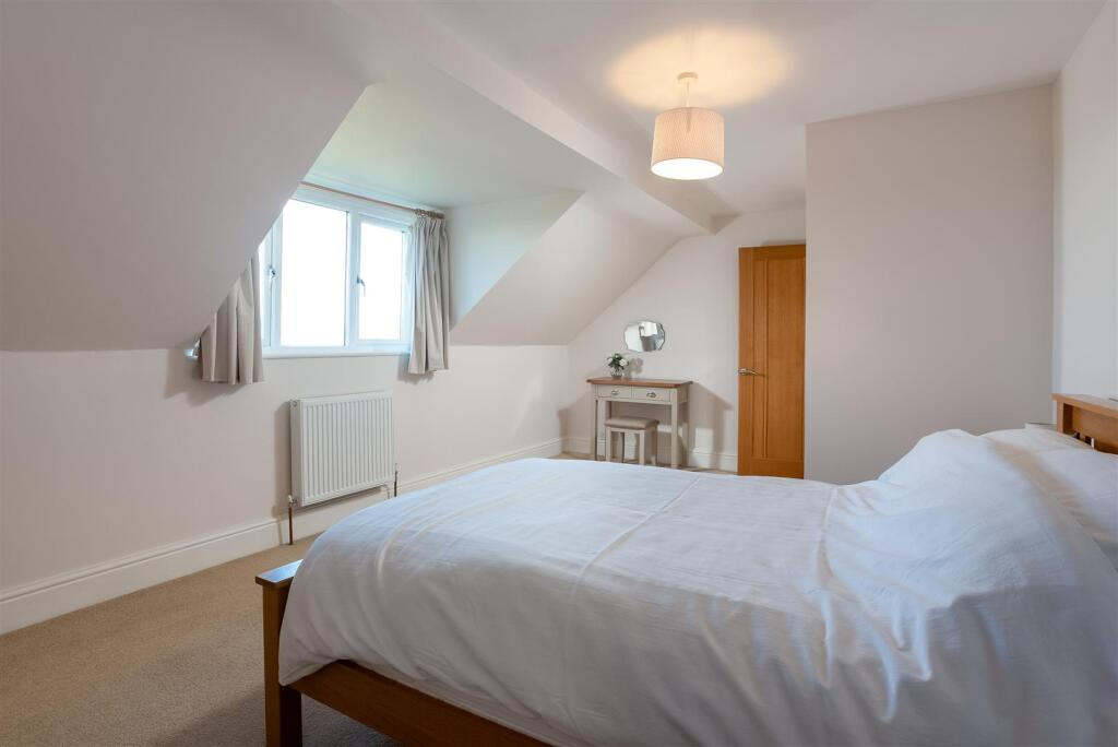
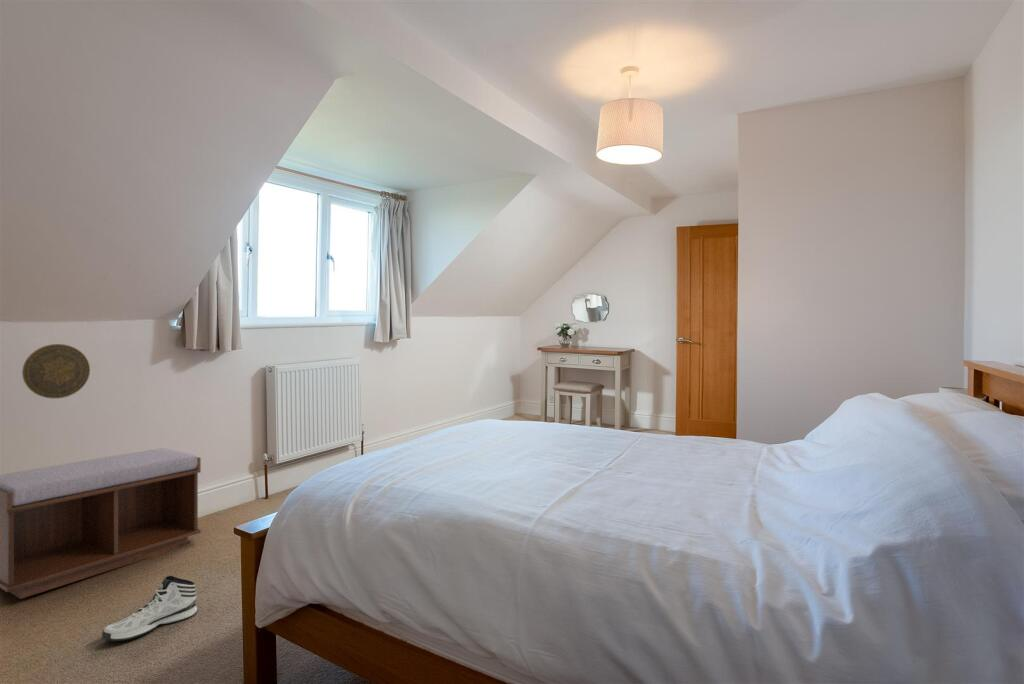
+ decorative plate (58, 371)
+ sneaker (151, 603)
+ bench (99, 512)
